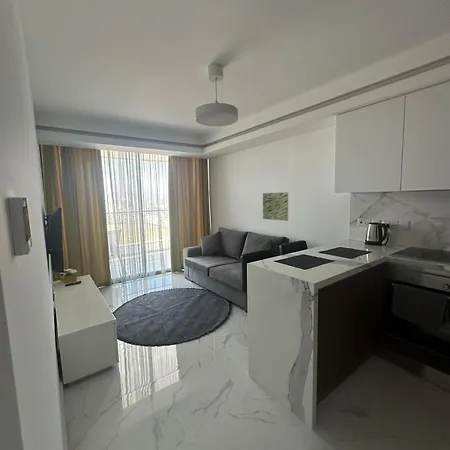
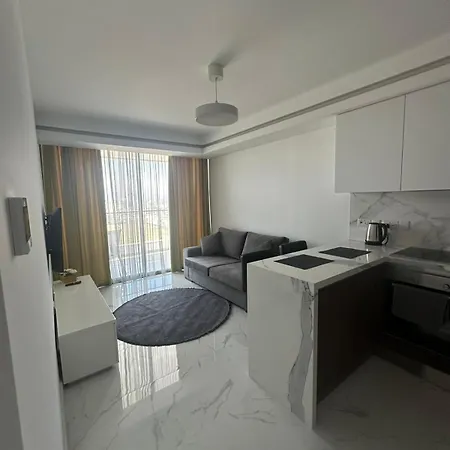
- wall art (274, 206)
